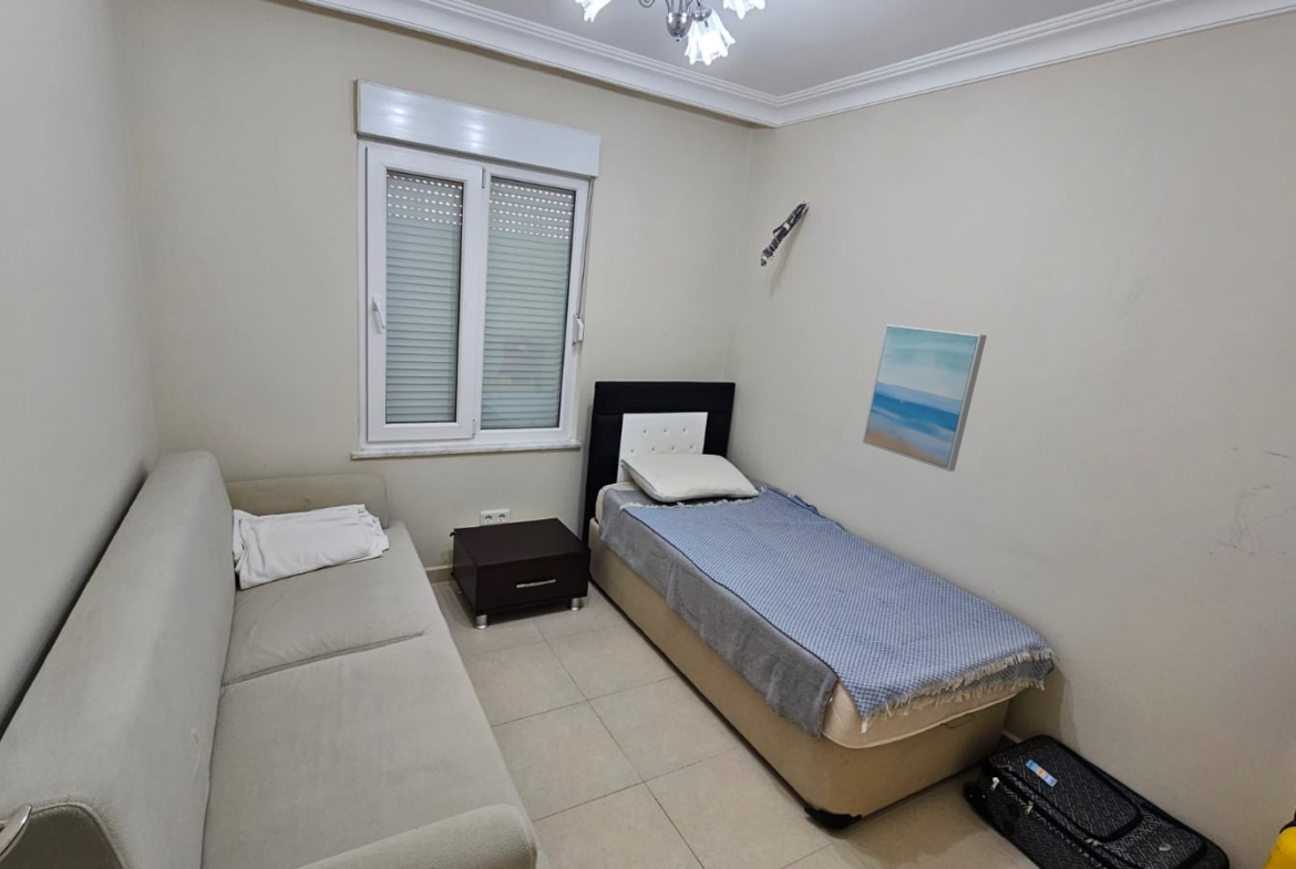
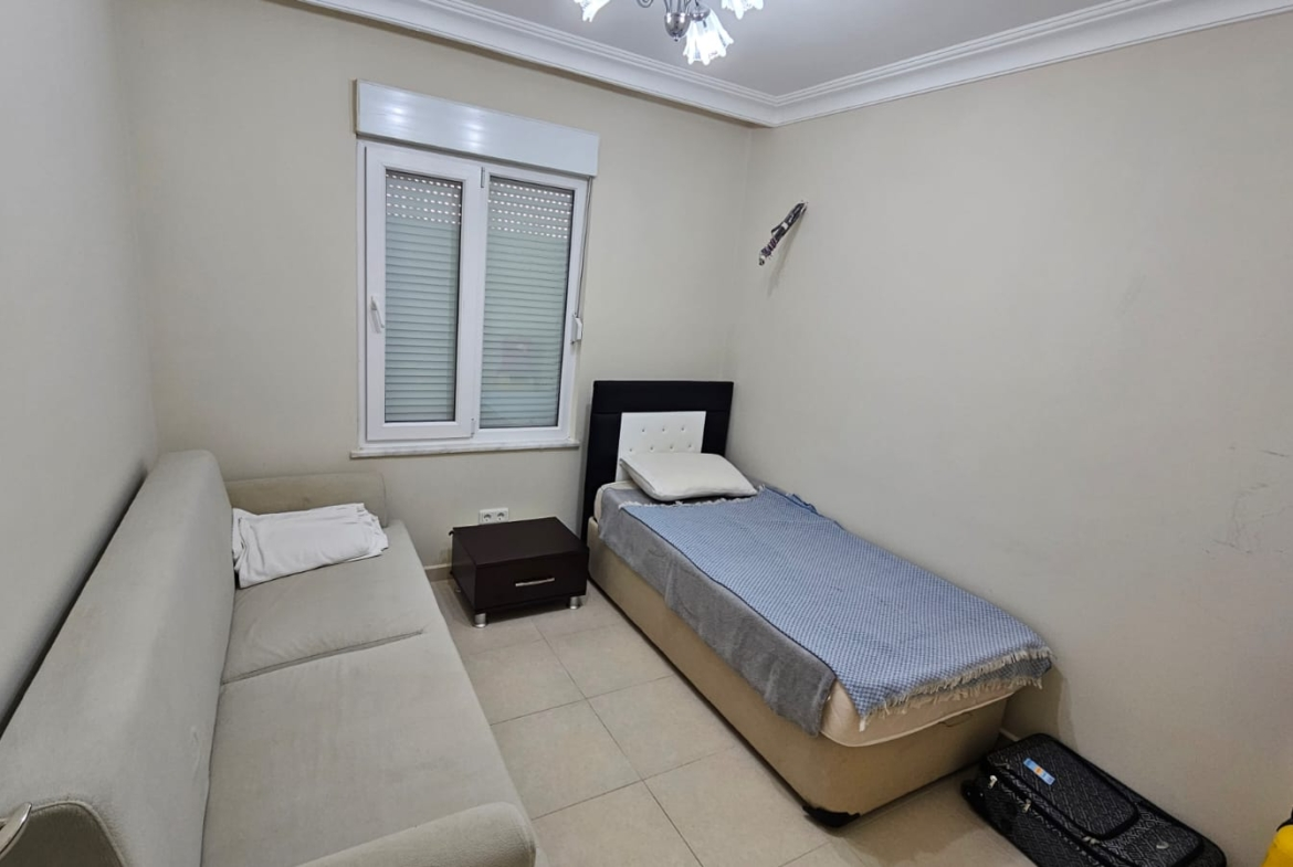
- wall art (918, 394)
